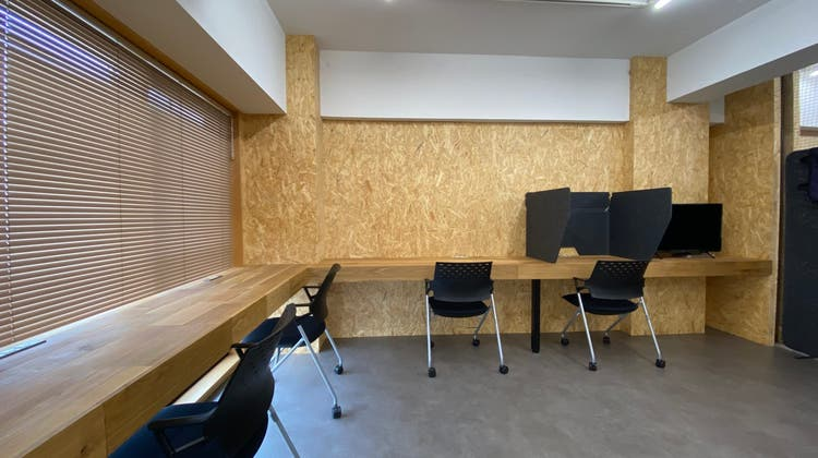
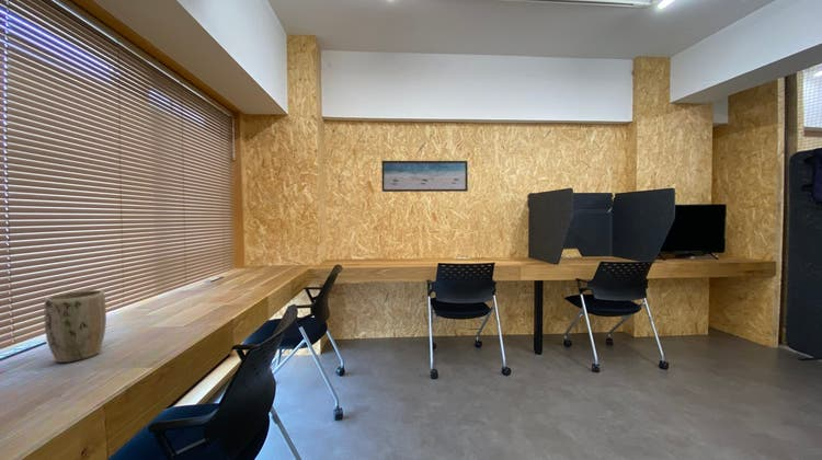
+ plant pot (77, 325)
+ wall art (424, 175)
